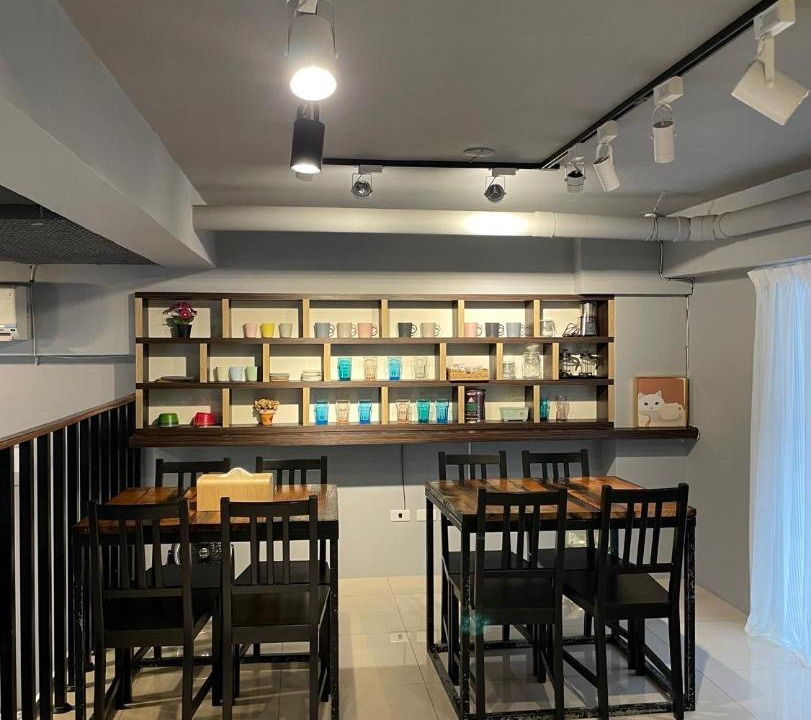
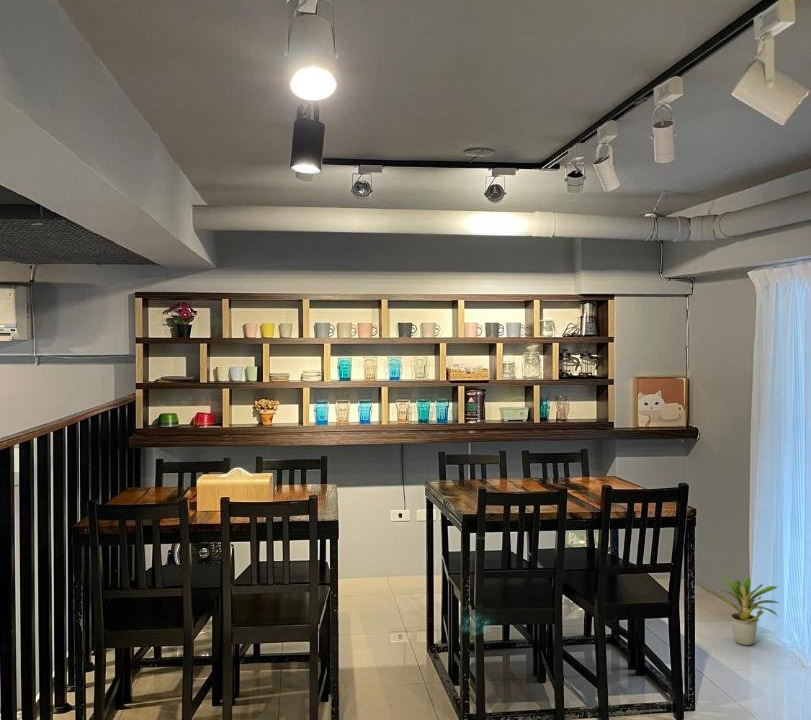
+ potted plant (745, 610)
